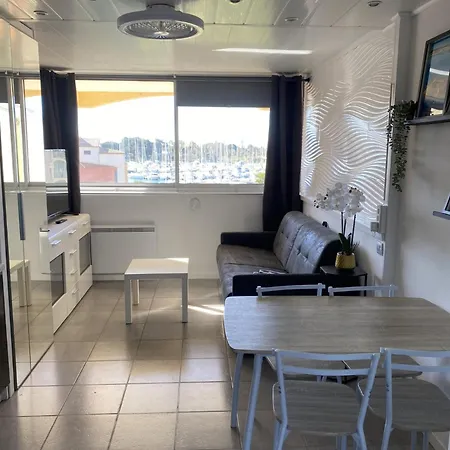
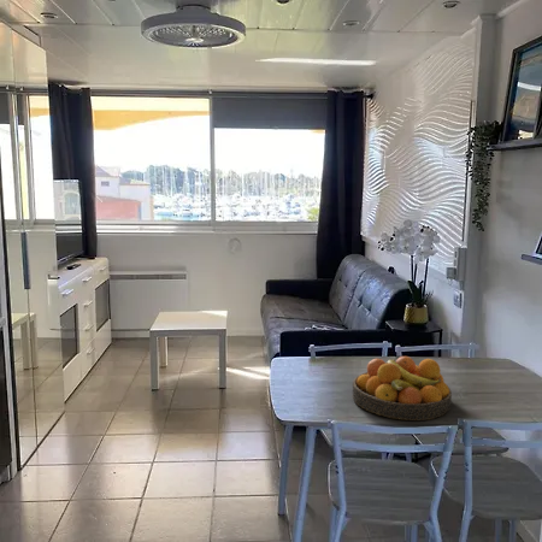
+ fruit bowl (401, 379)
